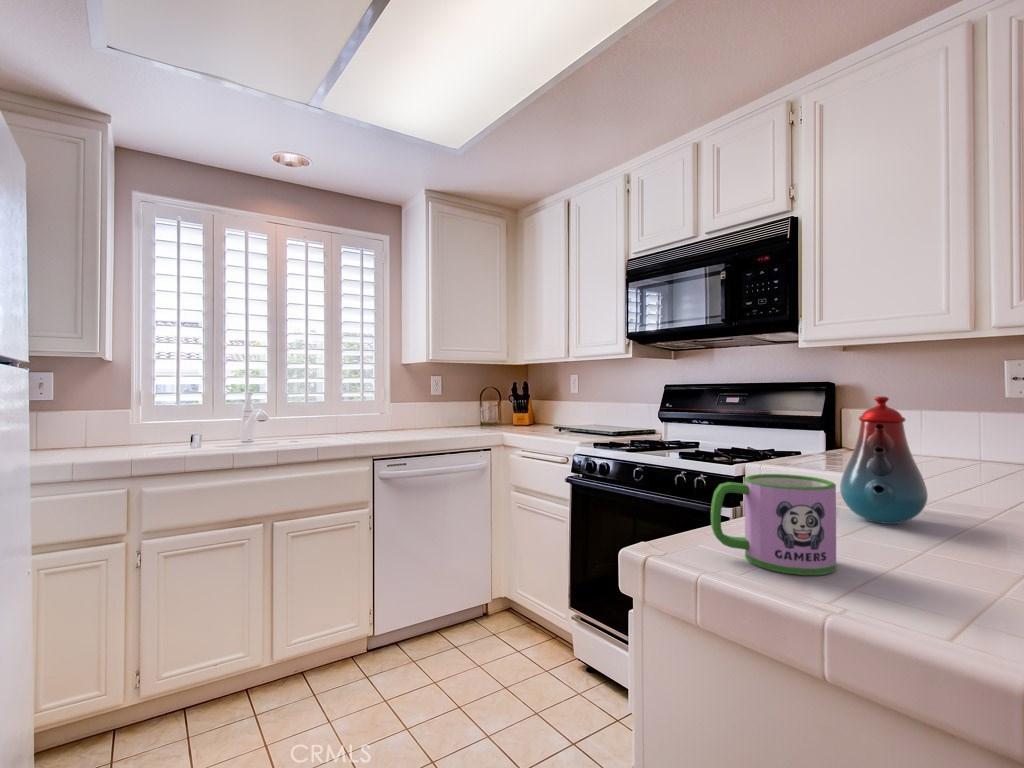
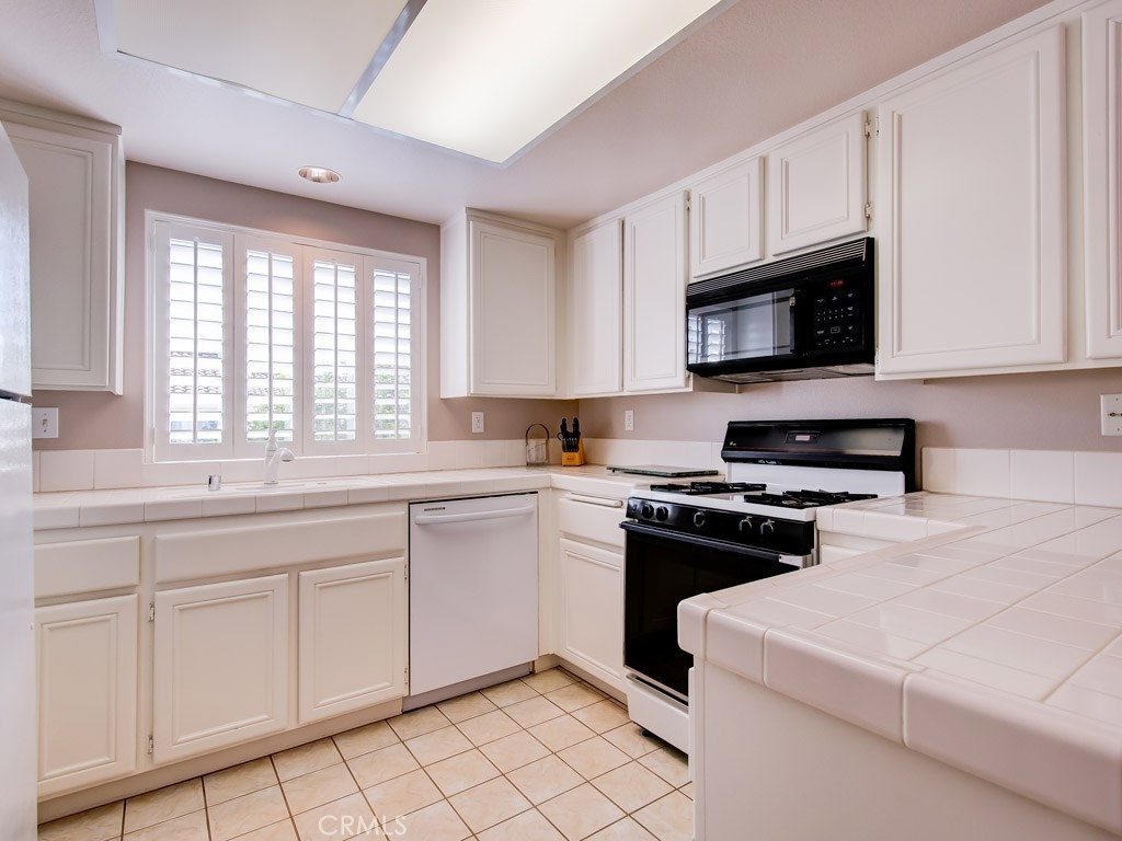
- mug (771, 519)
- teakettle (882, 457)
